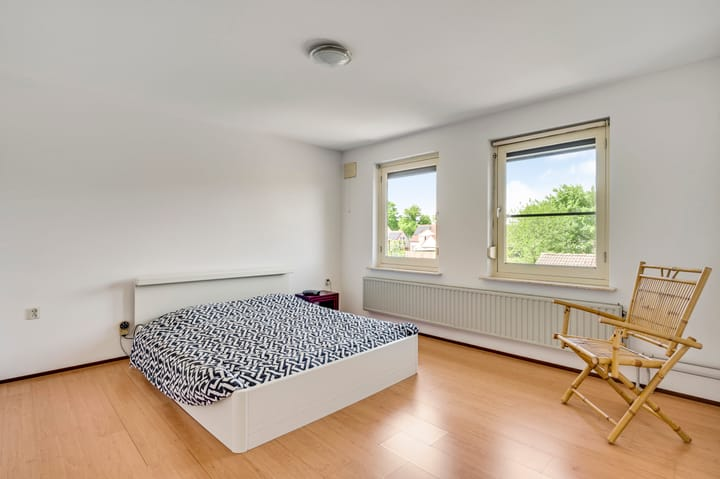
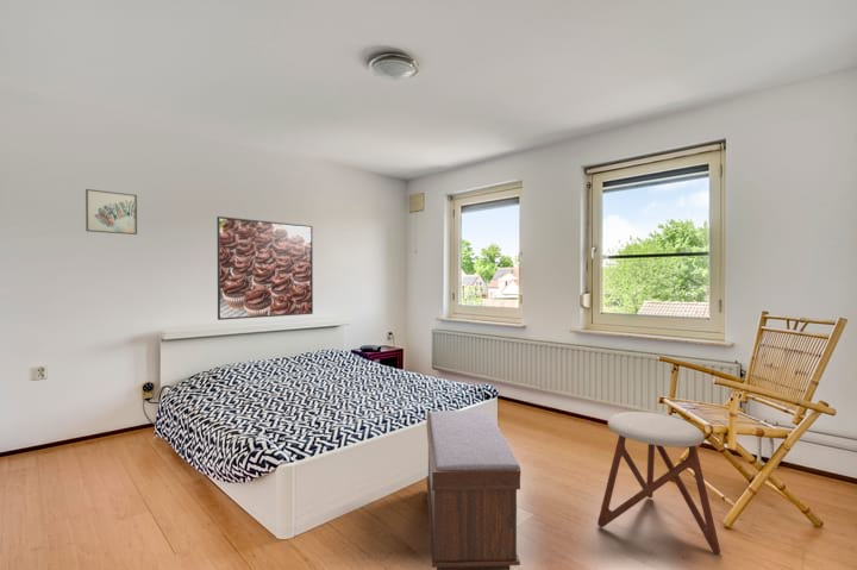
+ wall art (112, 212)
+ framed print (268, 269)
+ stool (662, 476)
+ bench (465, 477)
